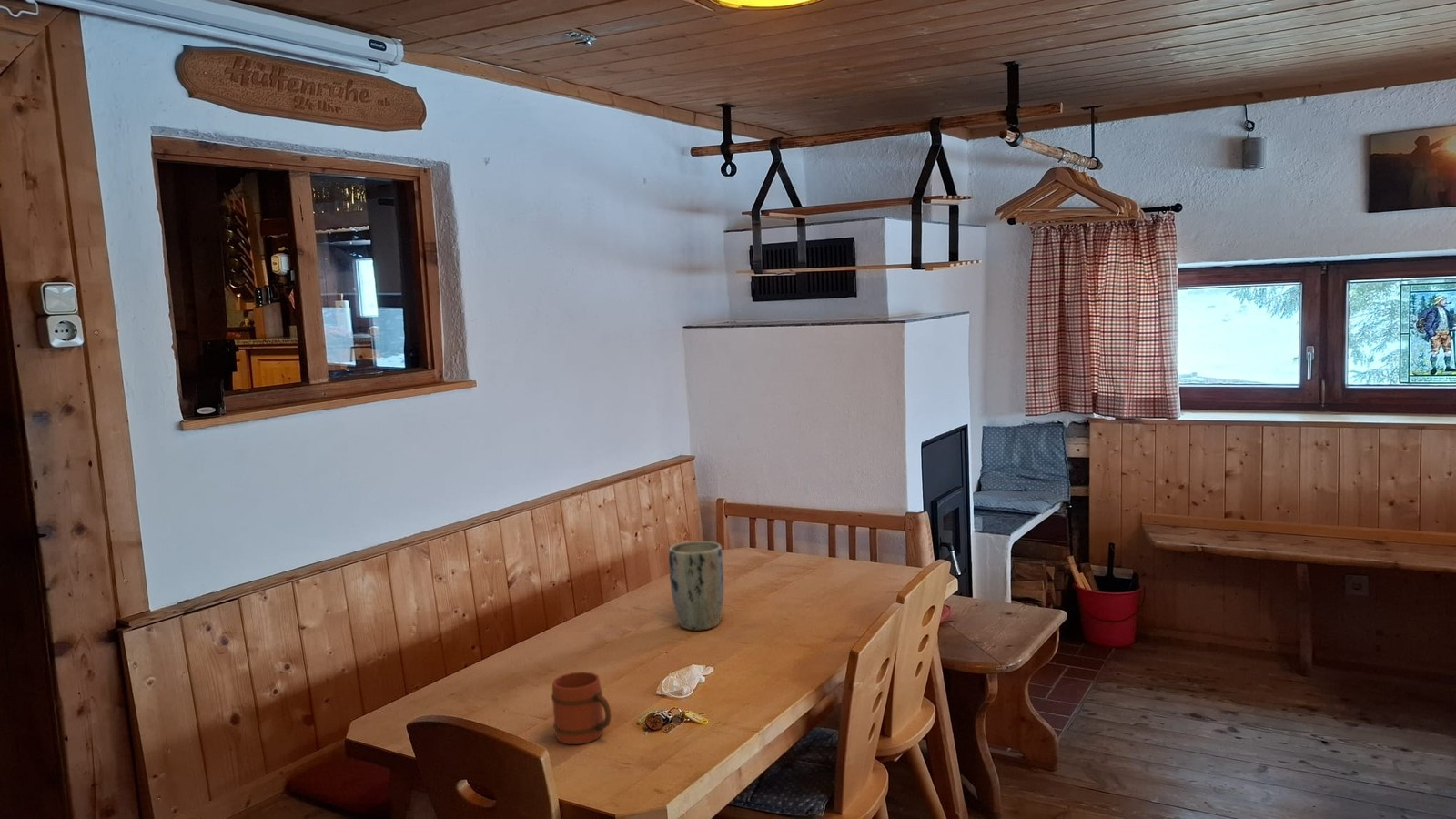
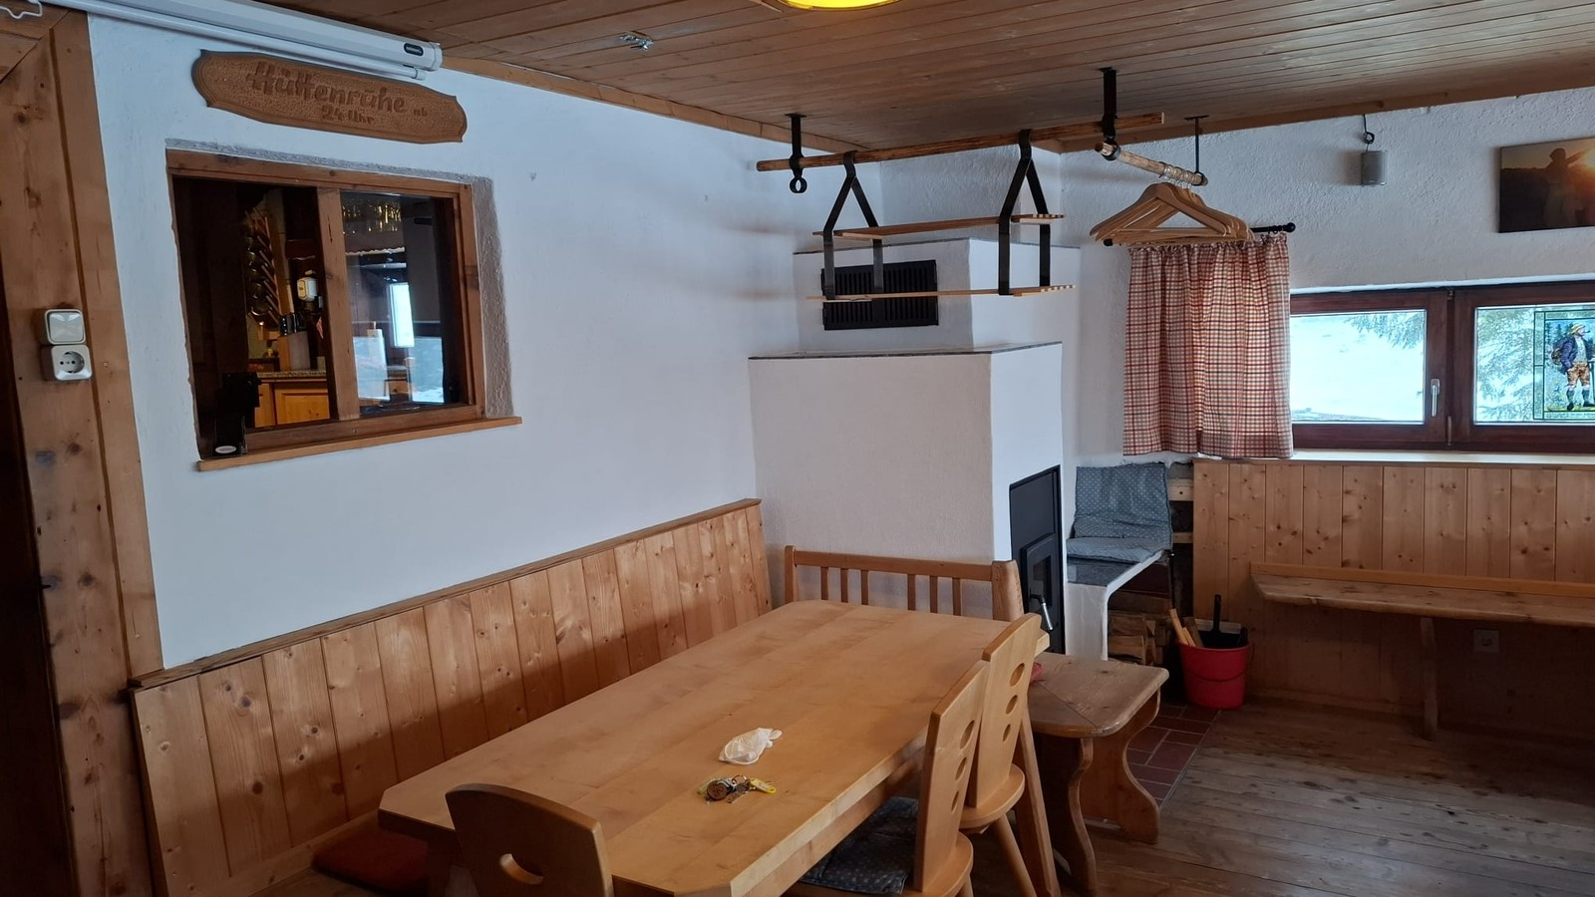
- plant pot (697, 585)
- mug (583, 708)
